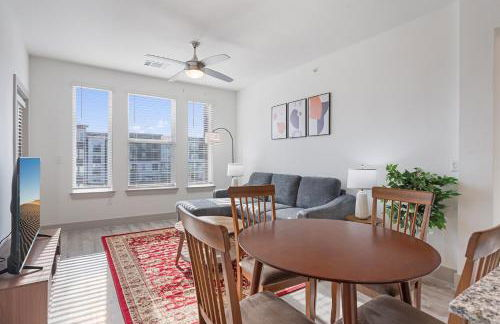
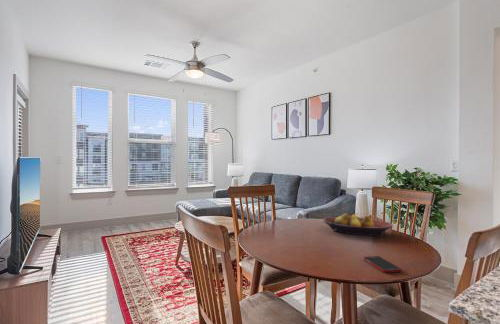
+ cell phone (381, 263)
+ fruit bowl (356, 223)
